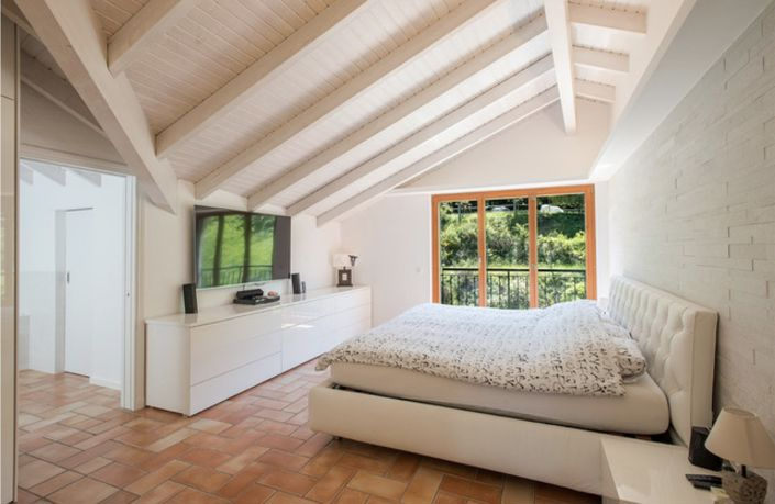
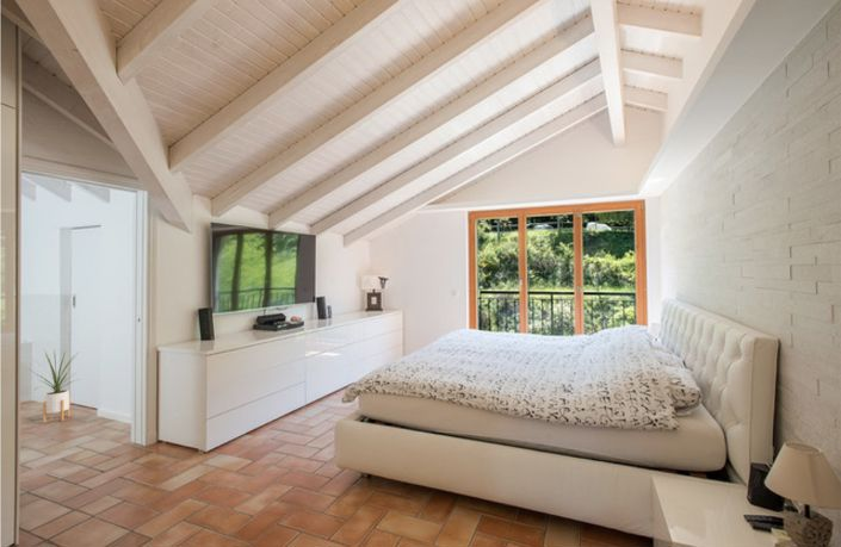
+ house plant (57, 383)
